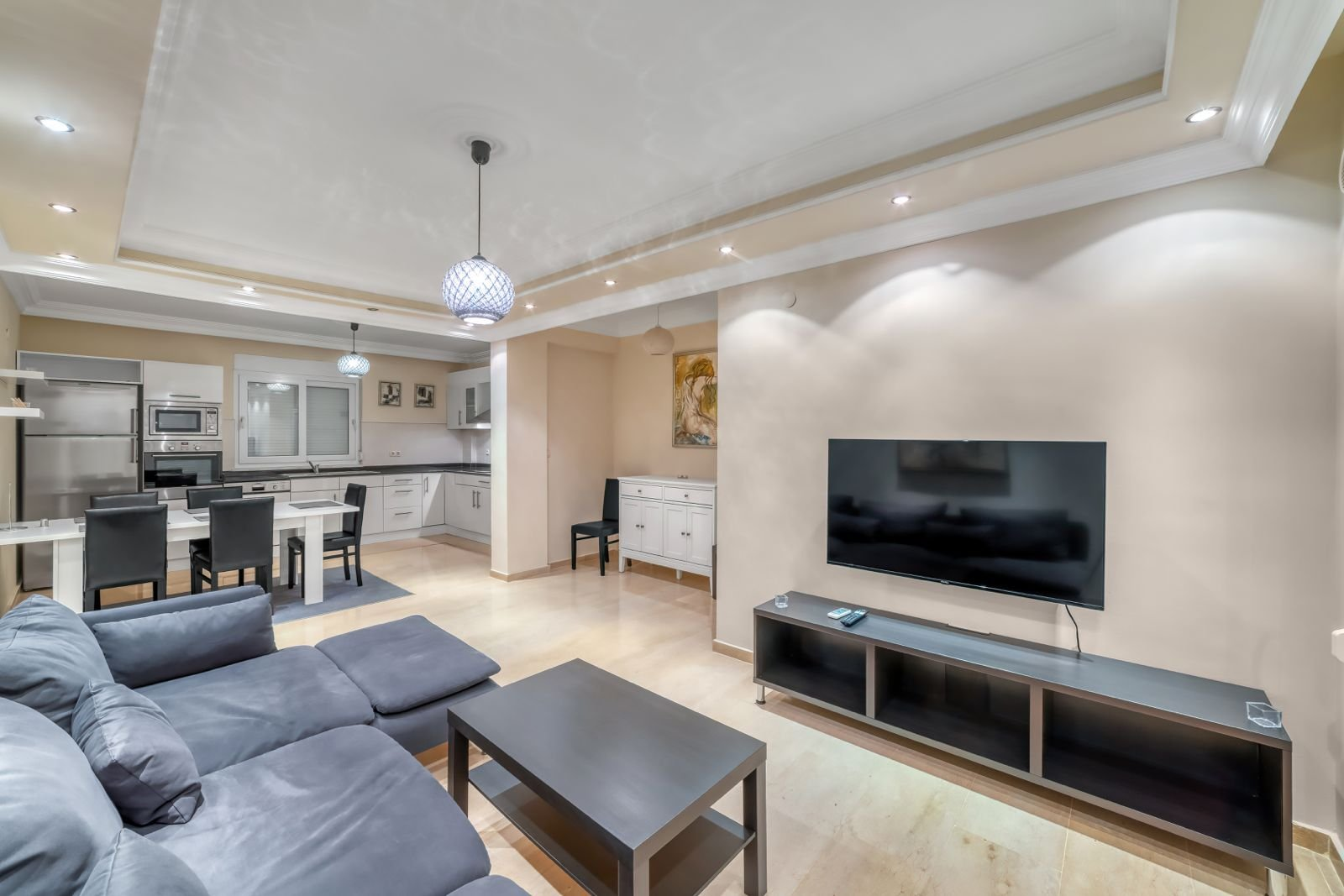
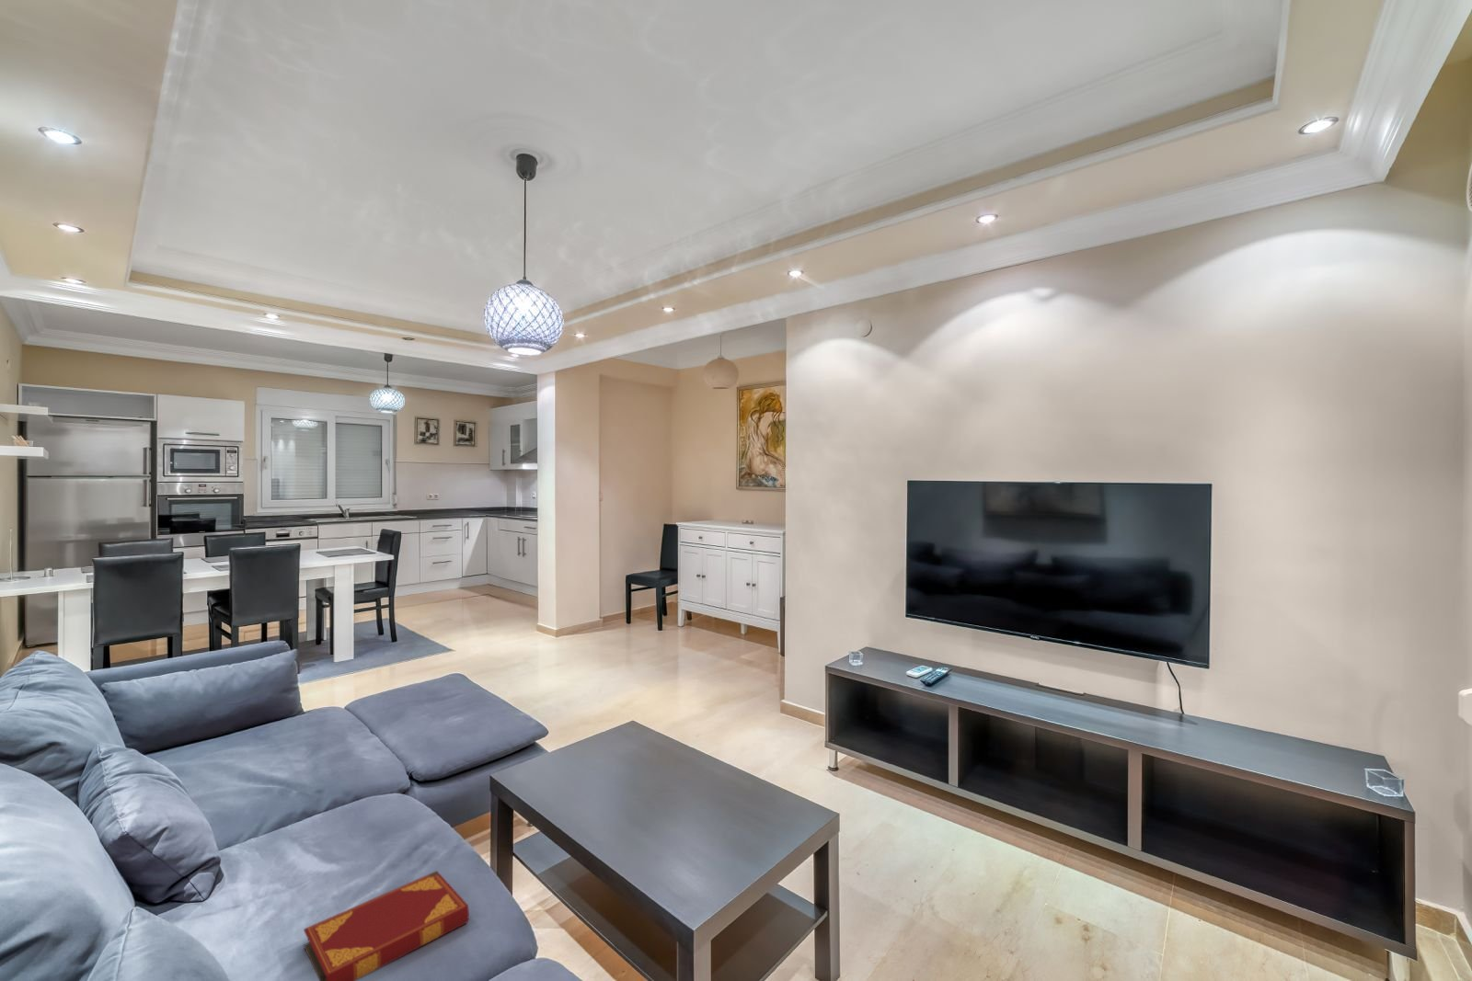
+ hardback book (388, 926)
